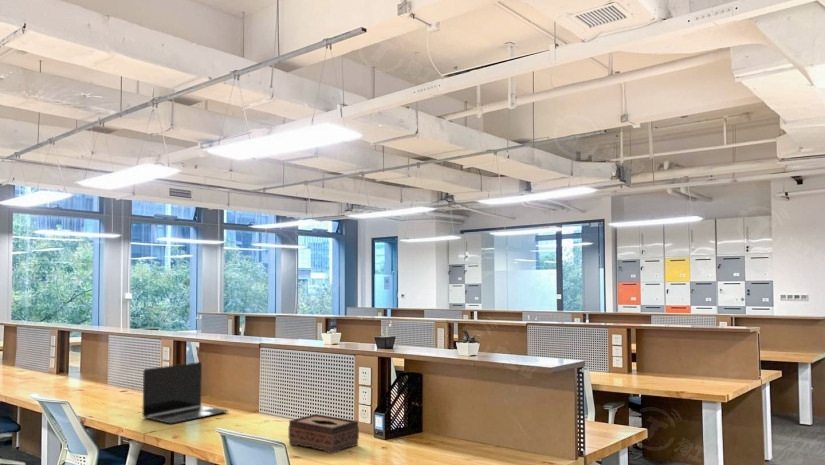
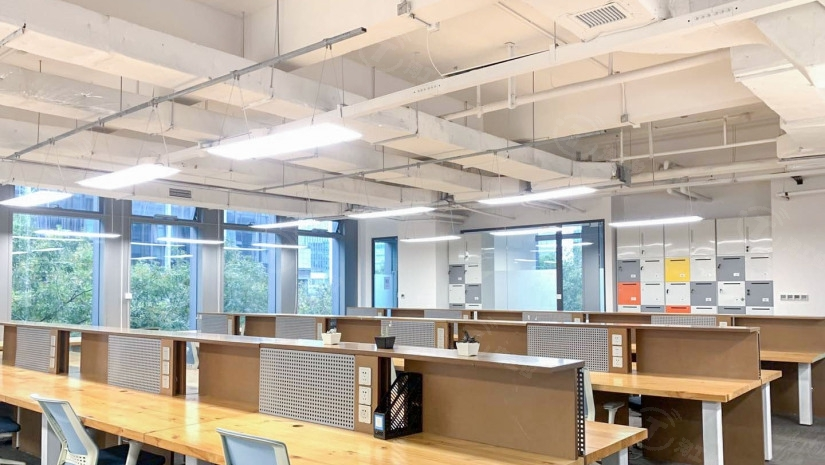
- tissue box (323, 432)
- laptop (186, 391)
